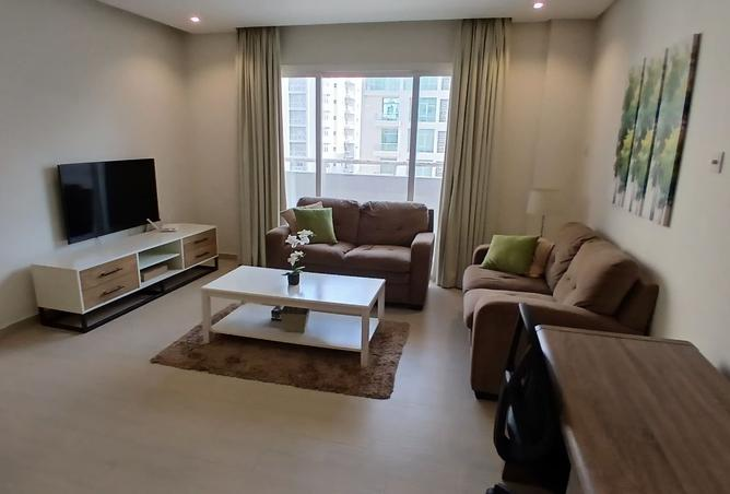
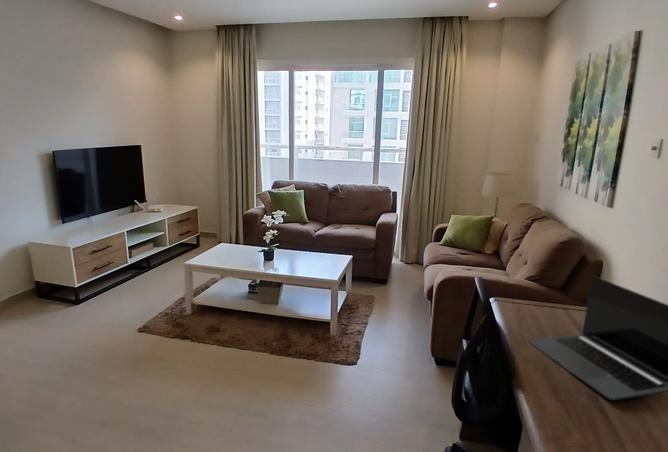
+ laptop (600, 330)
